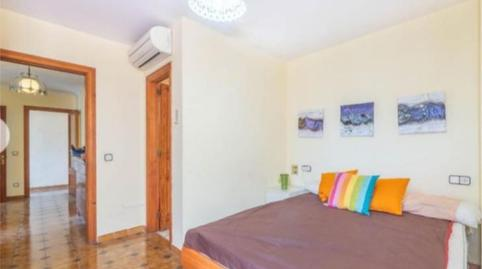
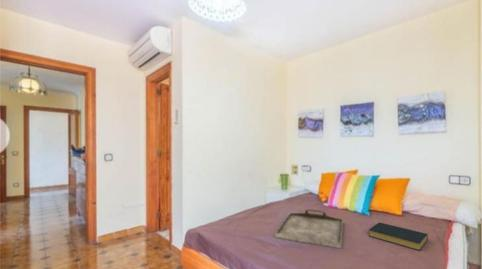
+ hardback book (397, 234)
+ serving tray (311, 224)
